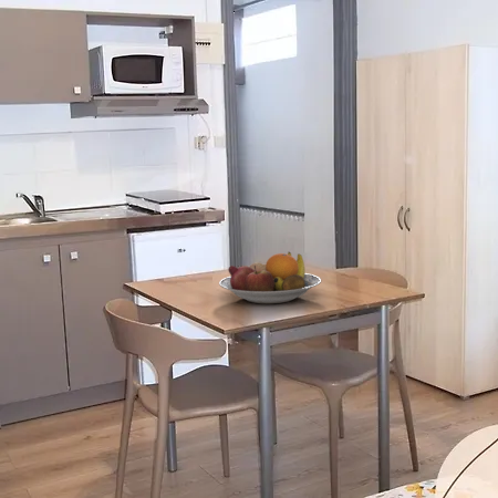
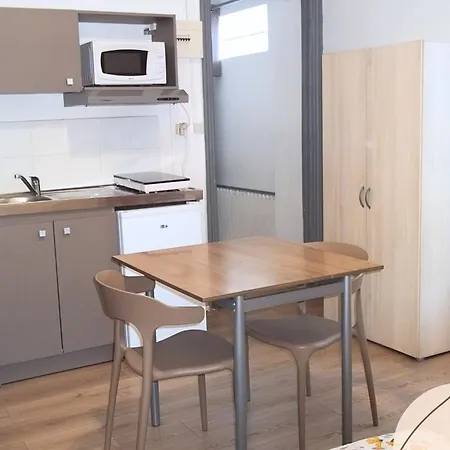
- fruit bowl (269, 277)
